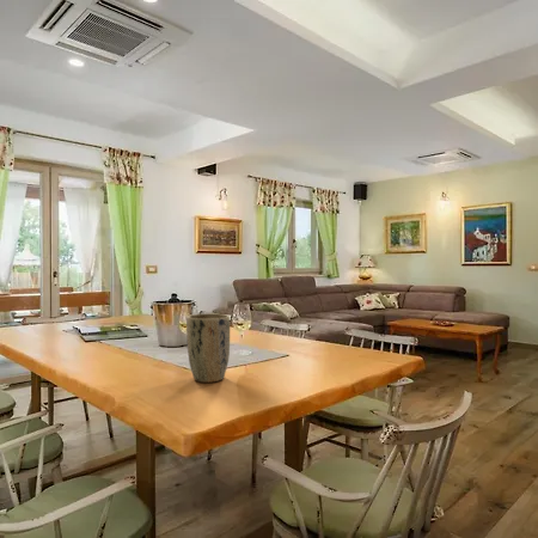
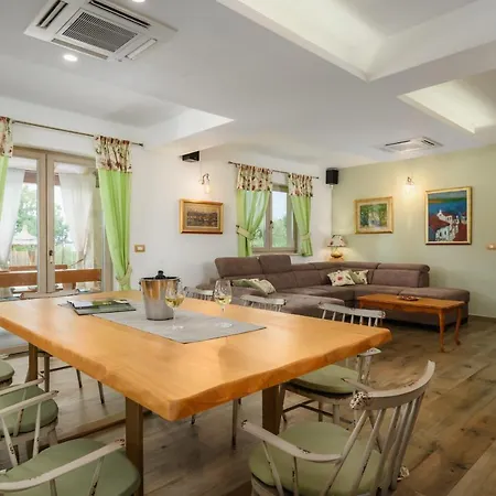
- plant pot (208, 347)
